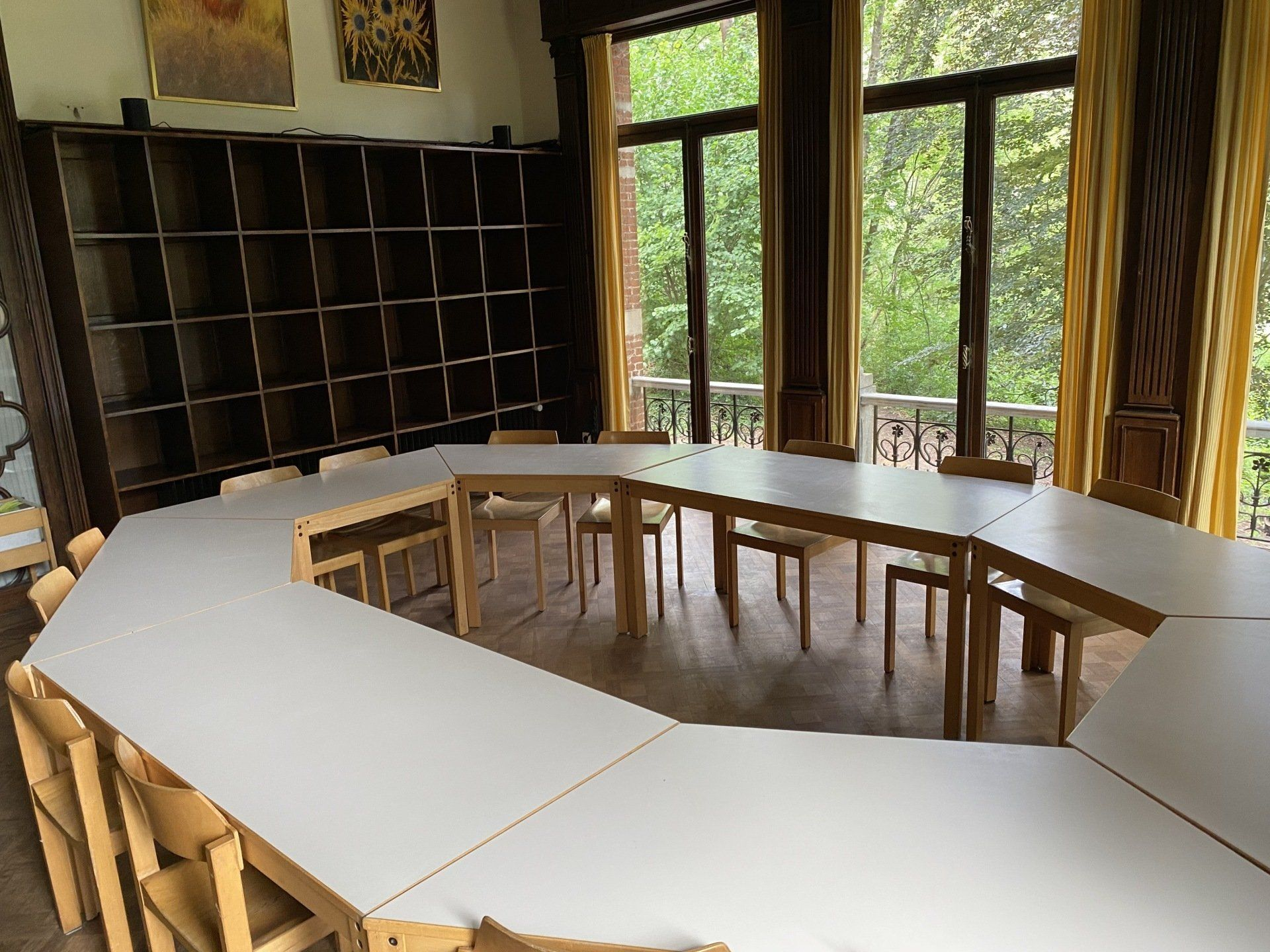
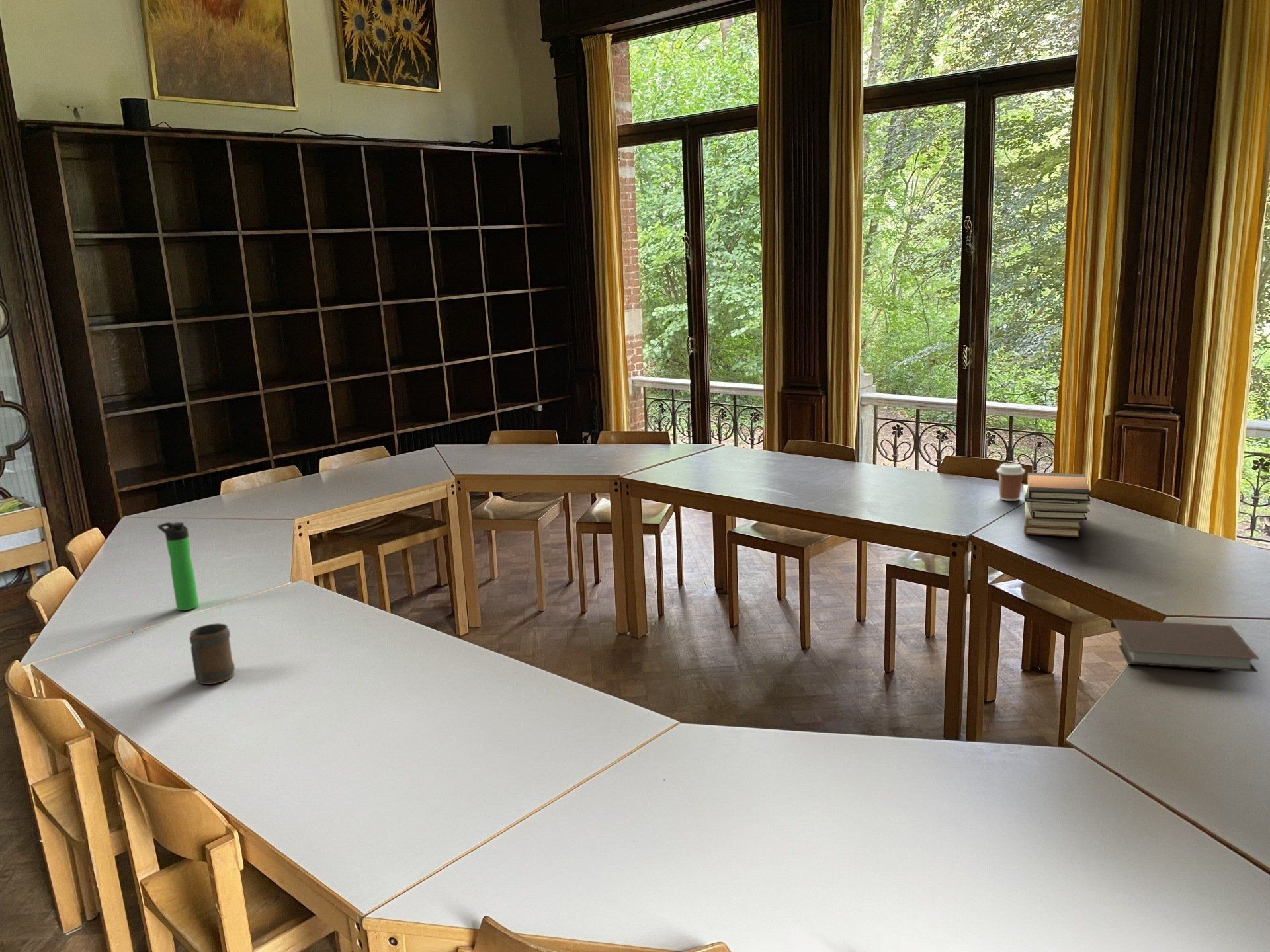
+ bottle (179, 565)
+ coffee cup (1010, 482)
+ book stack (1054, 503)
+ mug (210, 655)
+ notebook (1180, 643)
